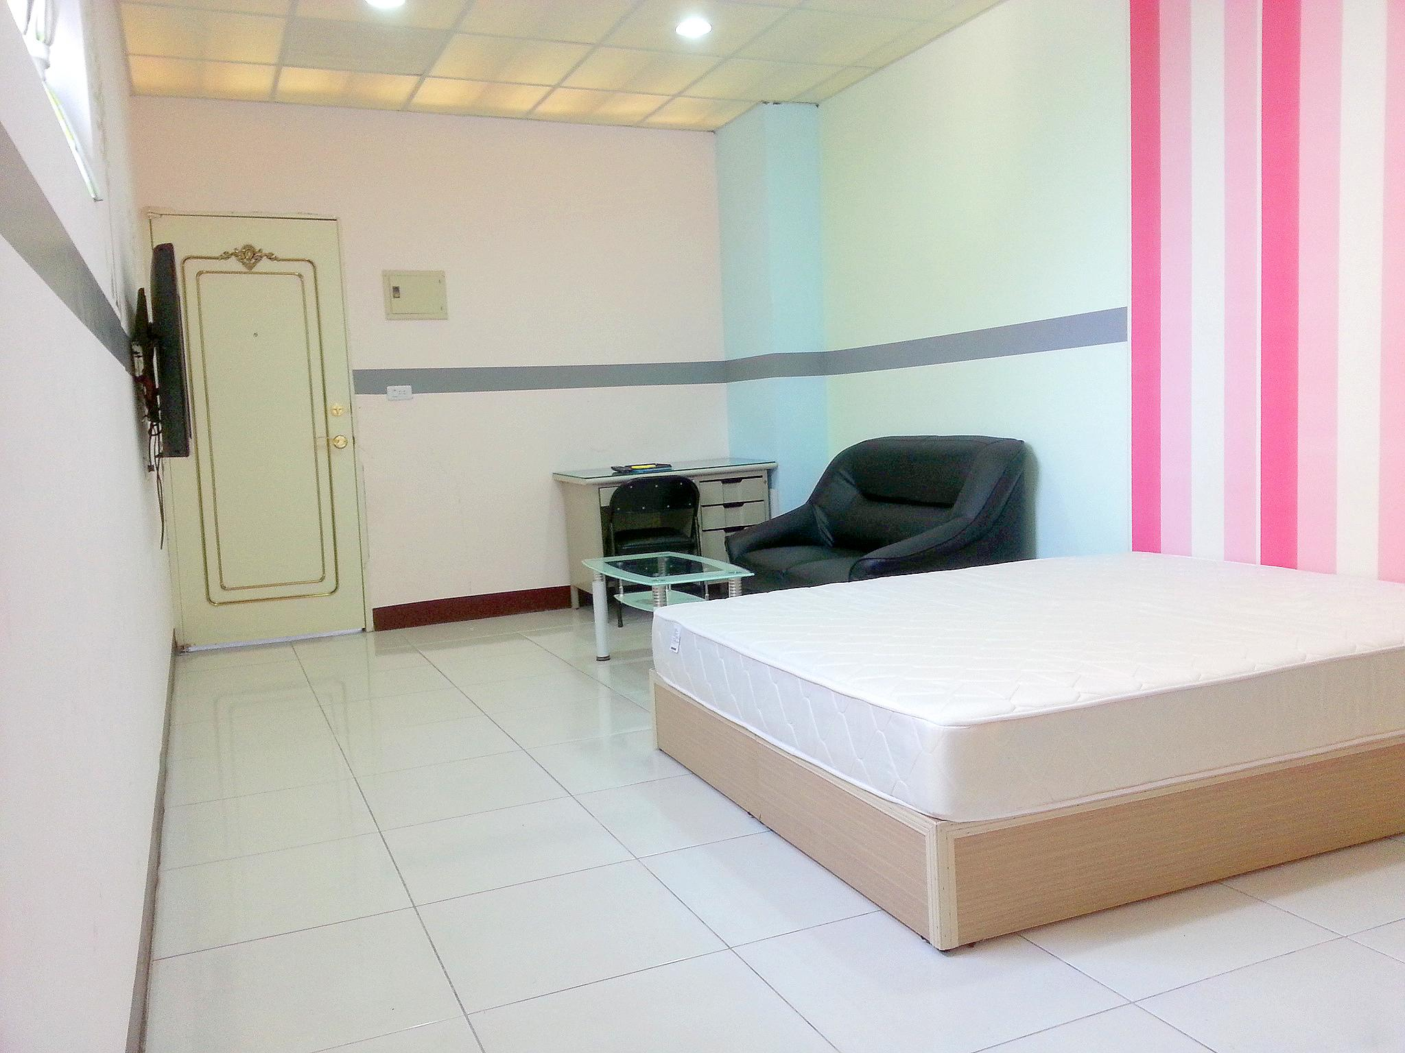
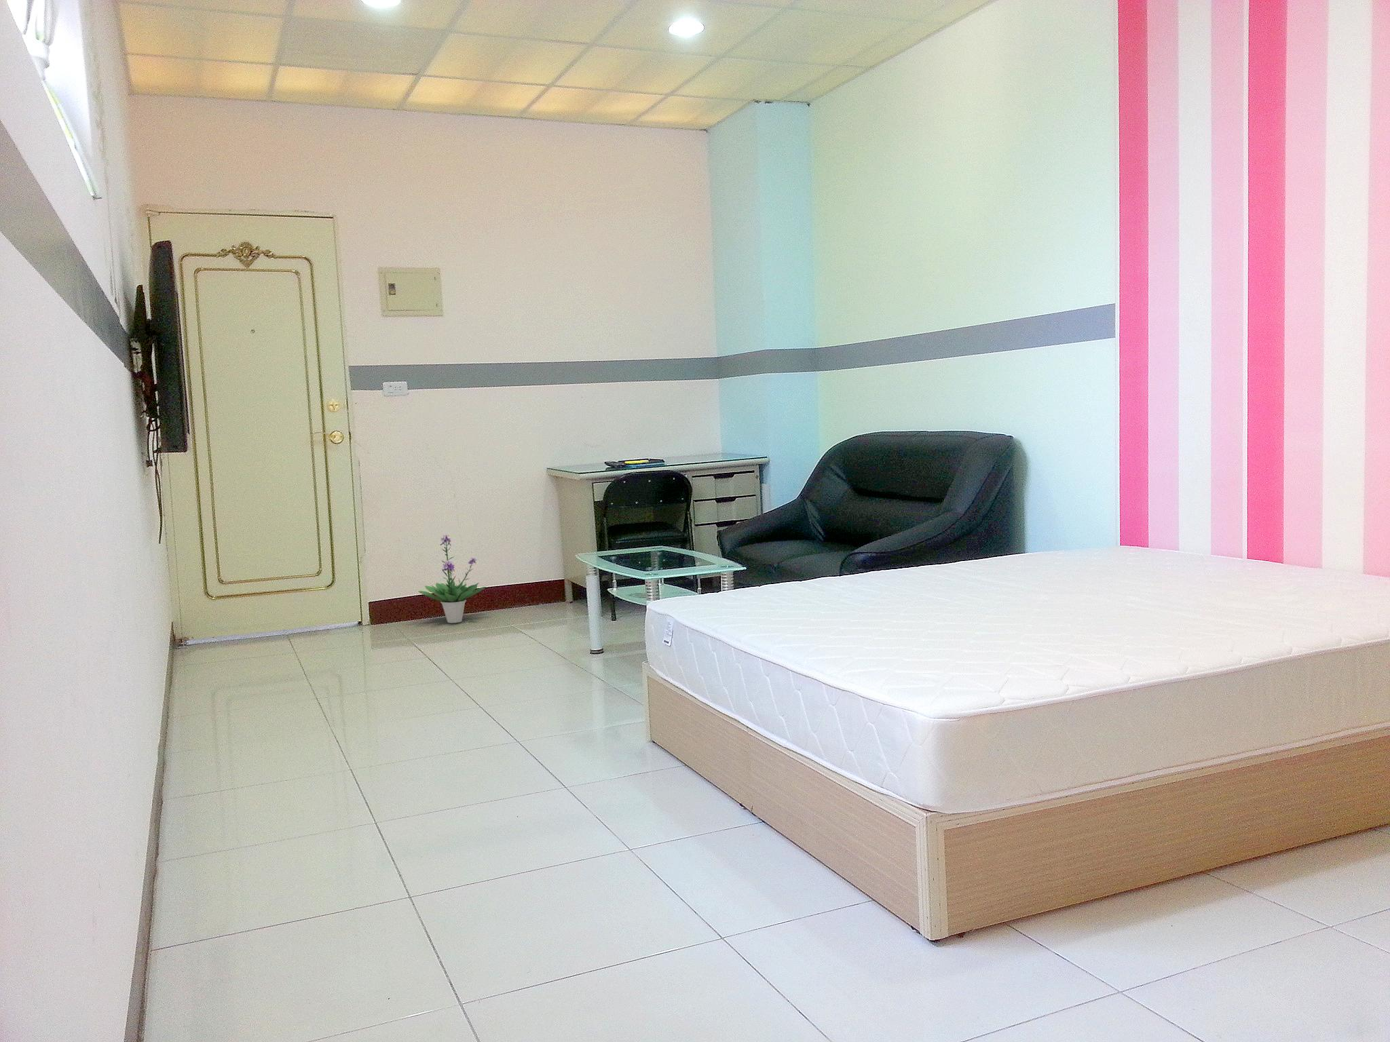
+ potted plant (451, 579)
